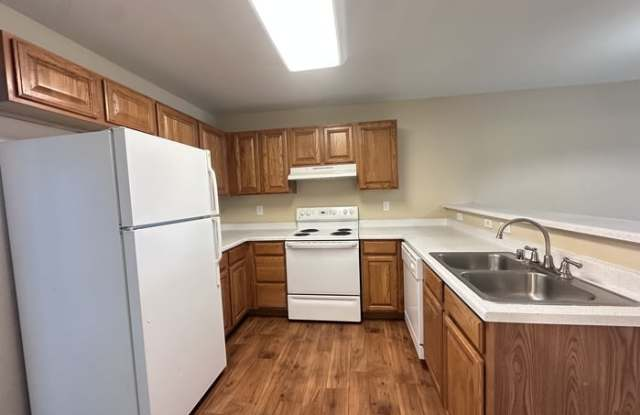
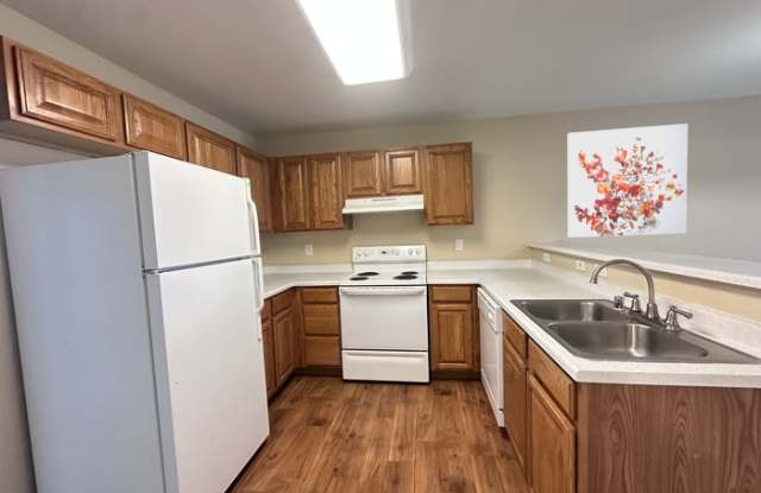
+ wall art (624, 182)
